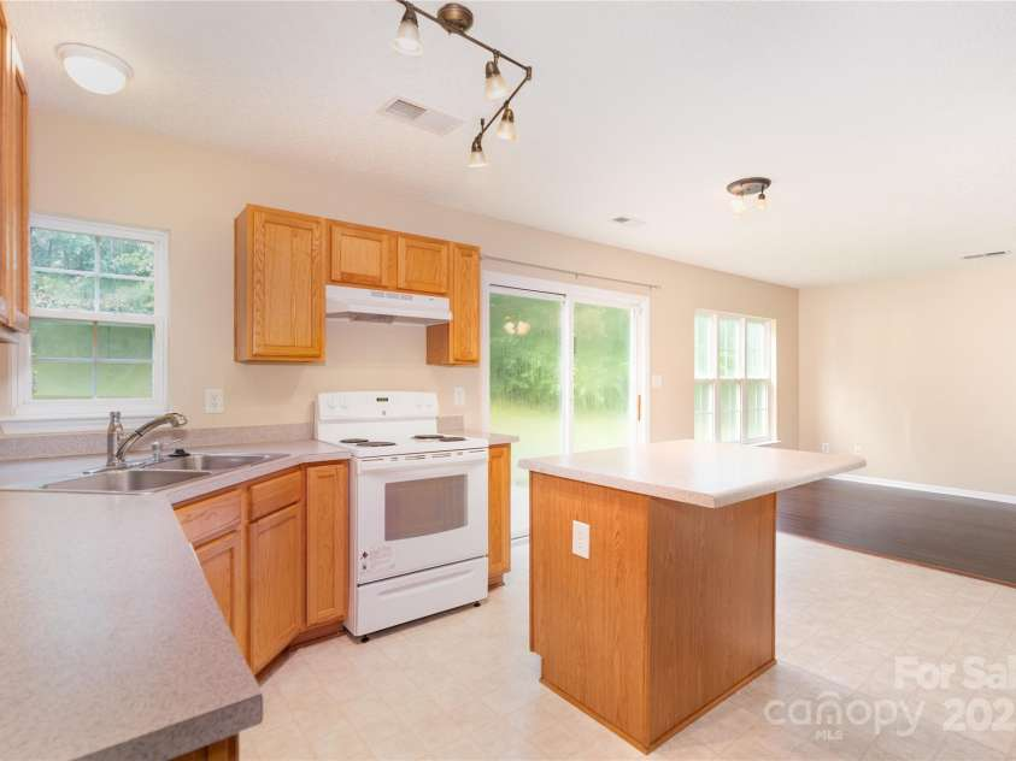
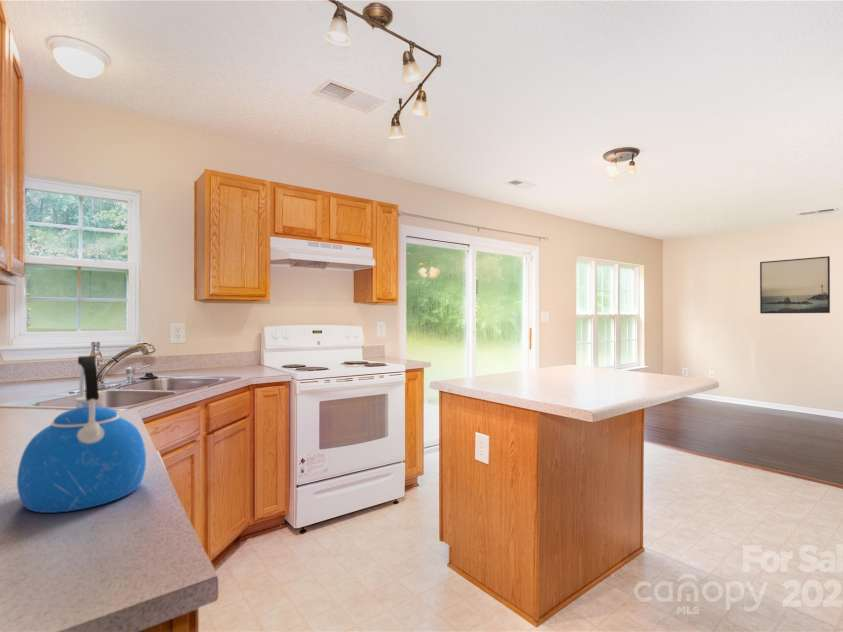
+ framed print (793, 286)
+ kettle (84, 422)
